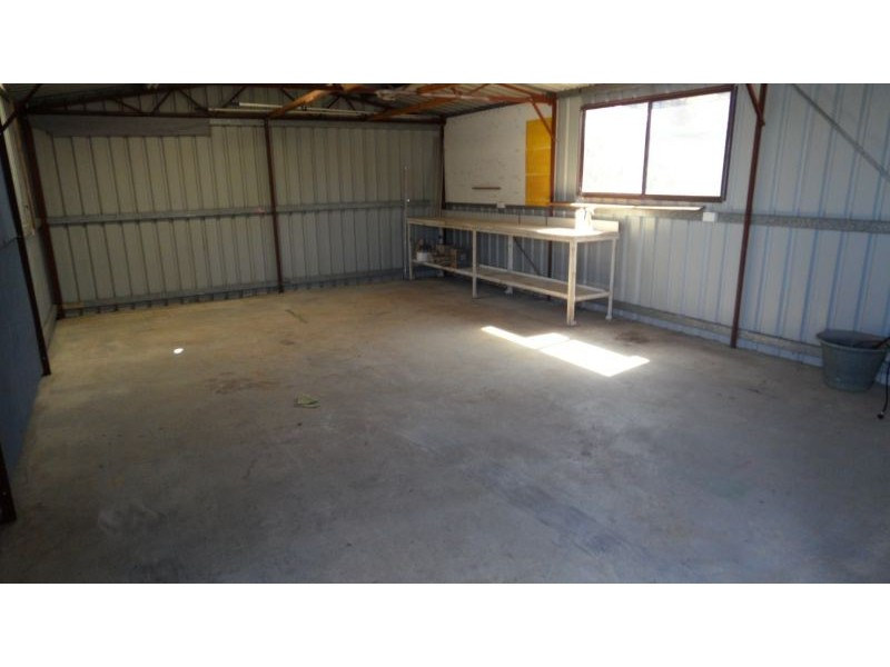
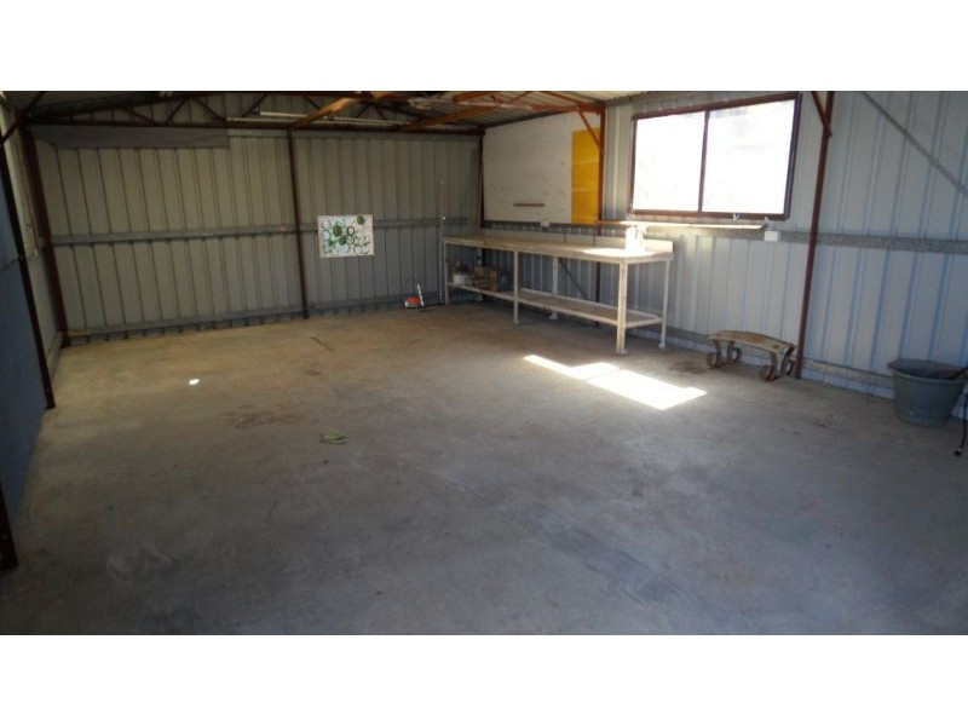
+ bench (750, 332)
+ vacuum cleaner (413, 294)
+ wall art (346, 235)
